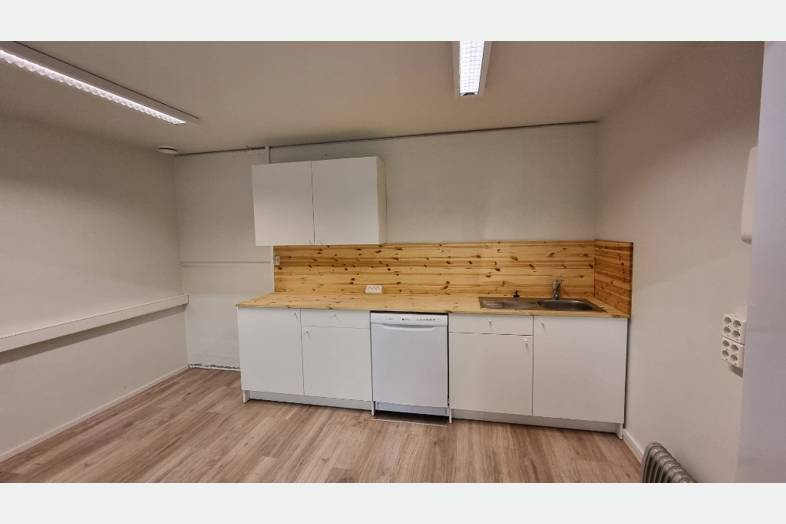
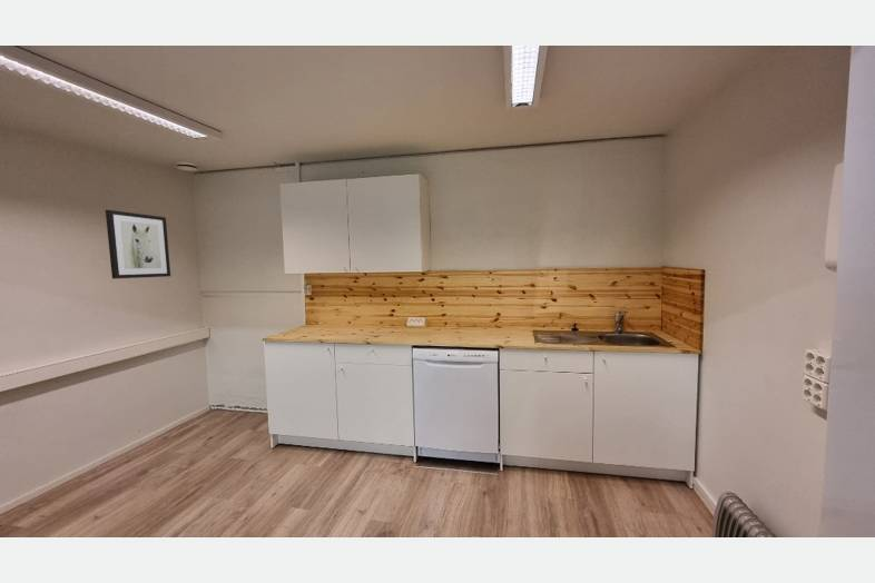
+ wall art (140, 246)
